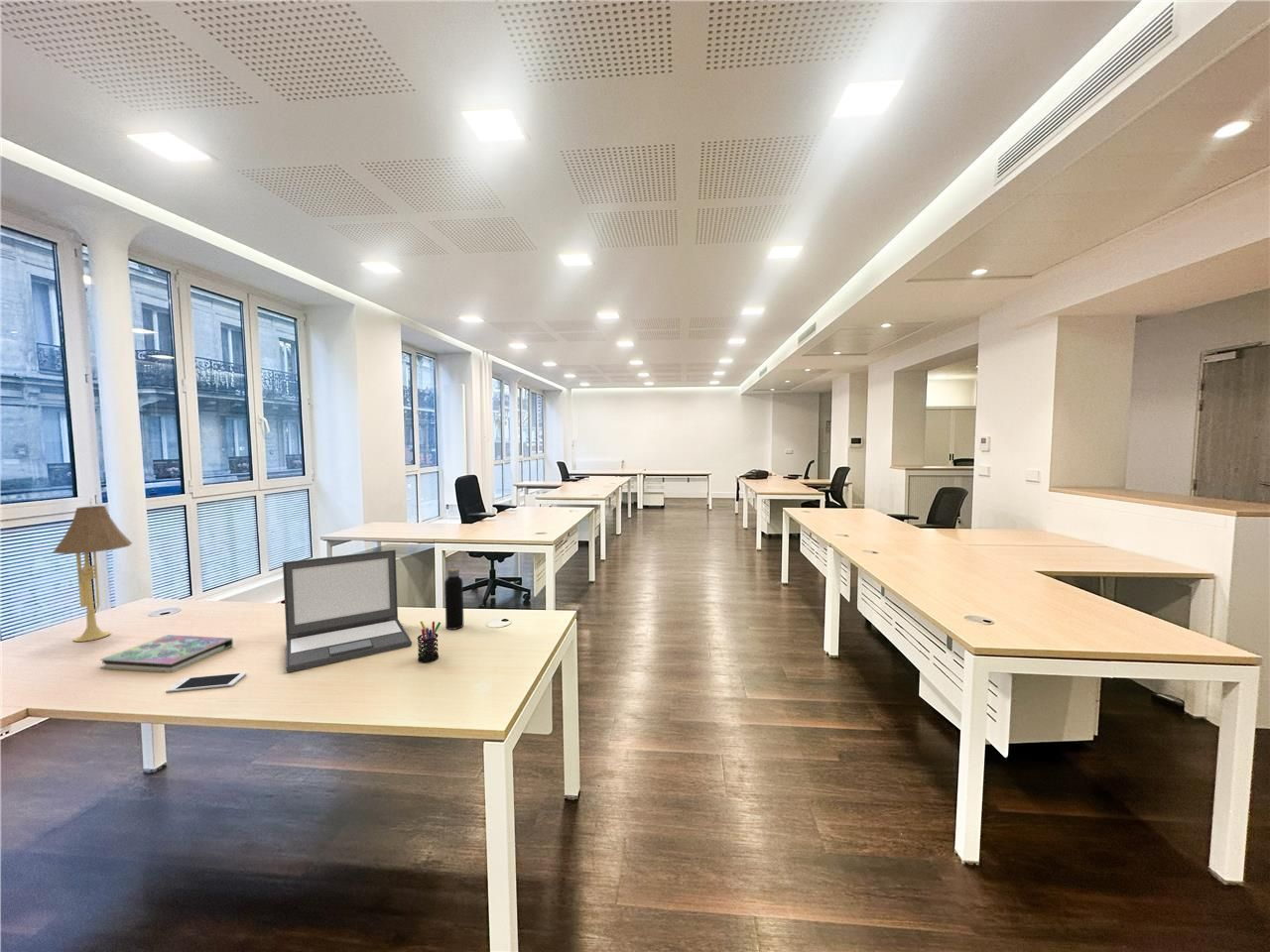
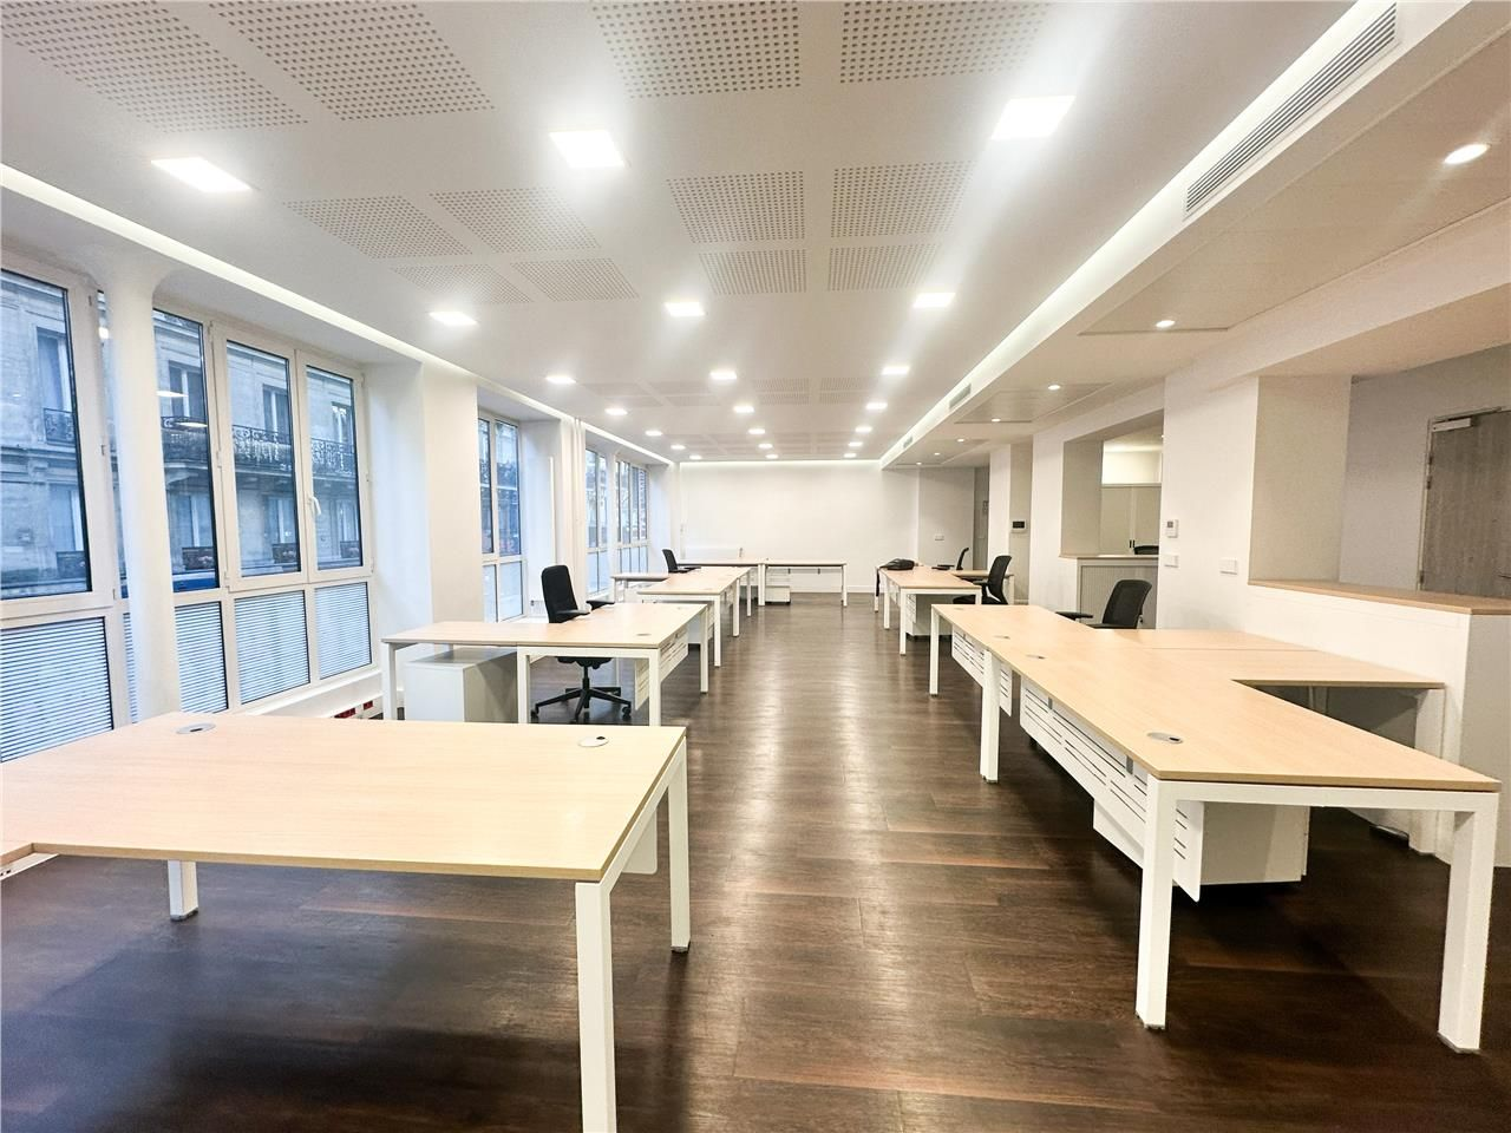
- table lamp (95, 567)
- book (170, 652)
- laptop (346, 603)
- pen holder (430, 639)
- water bottle (453, 594)
- cell phone (207, 681)
